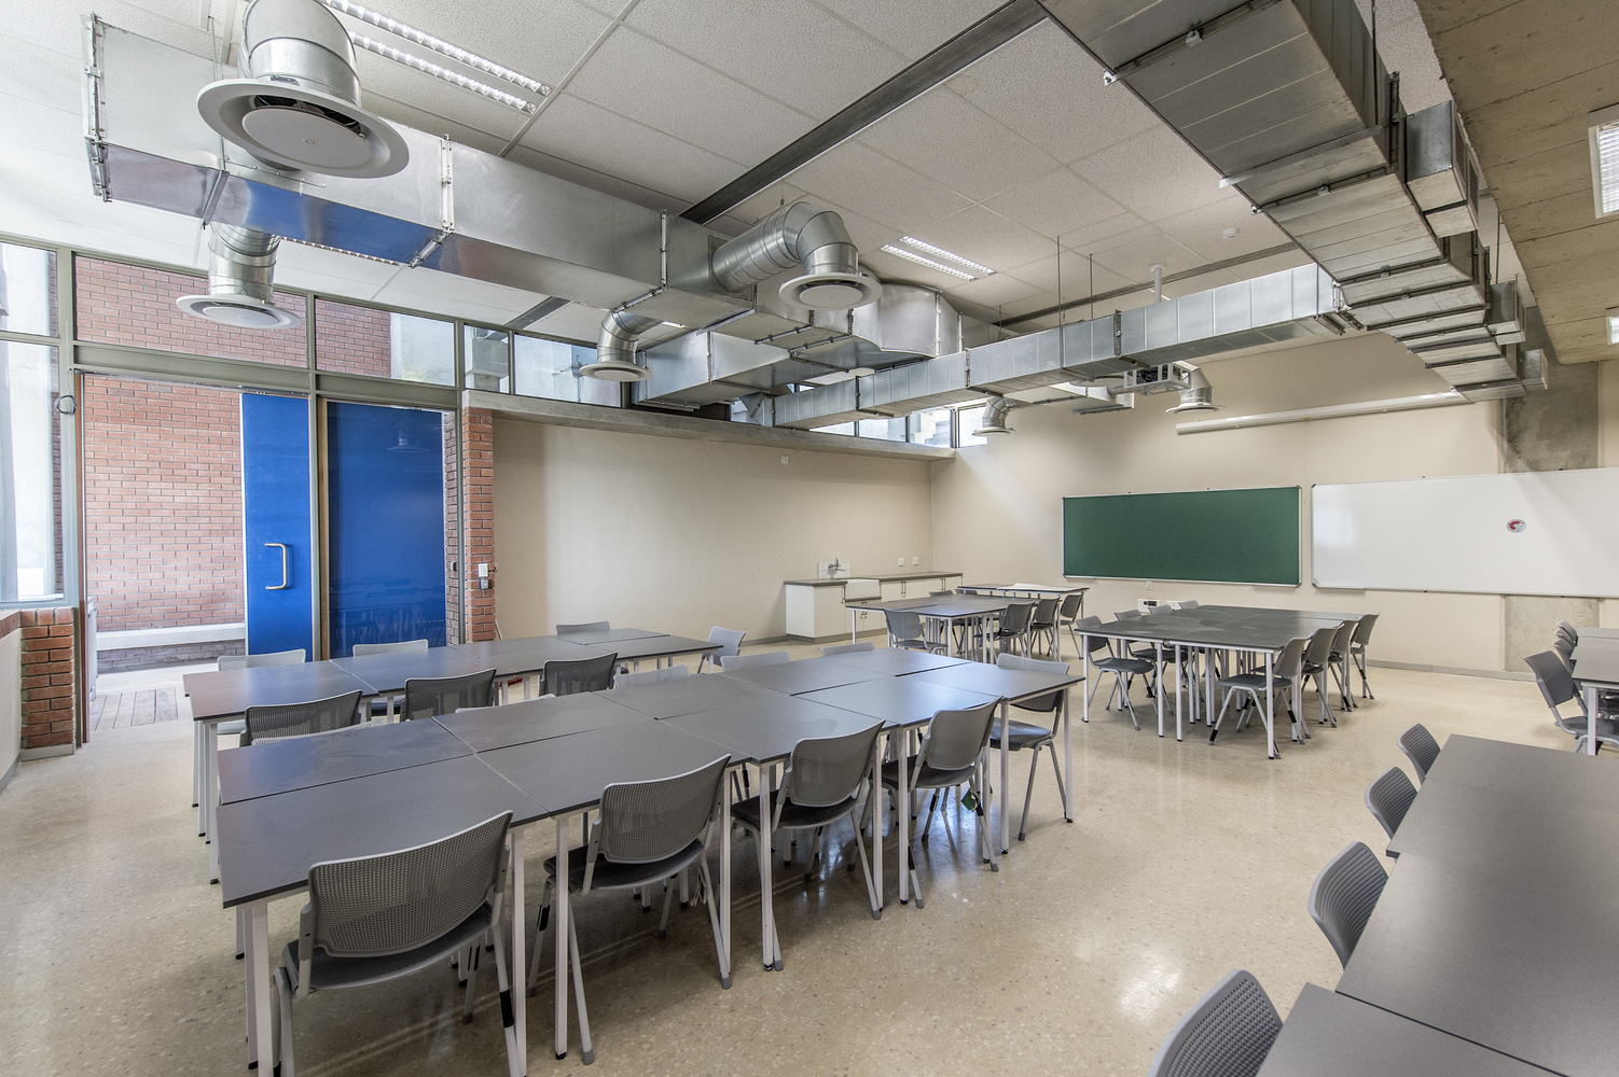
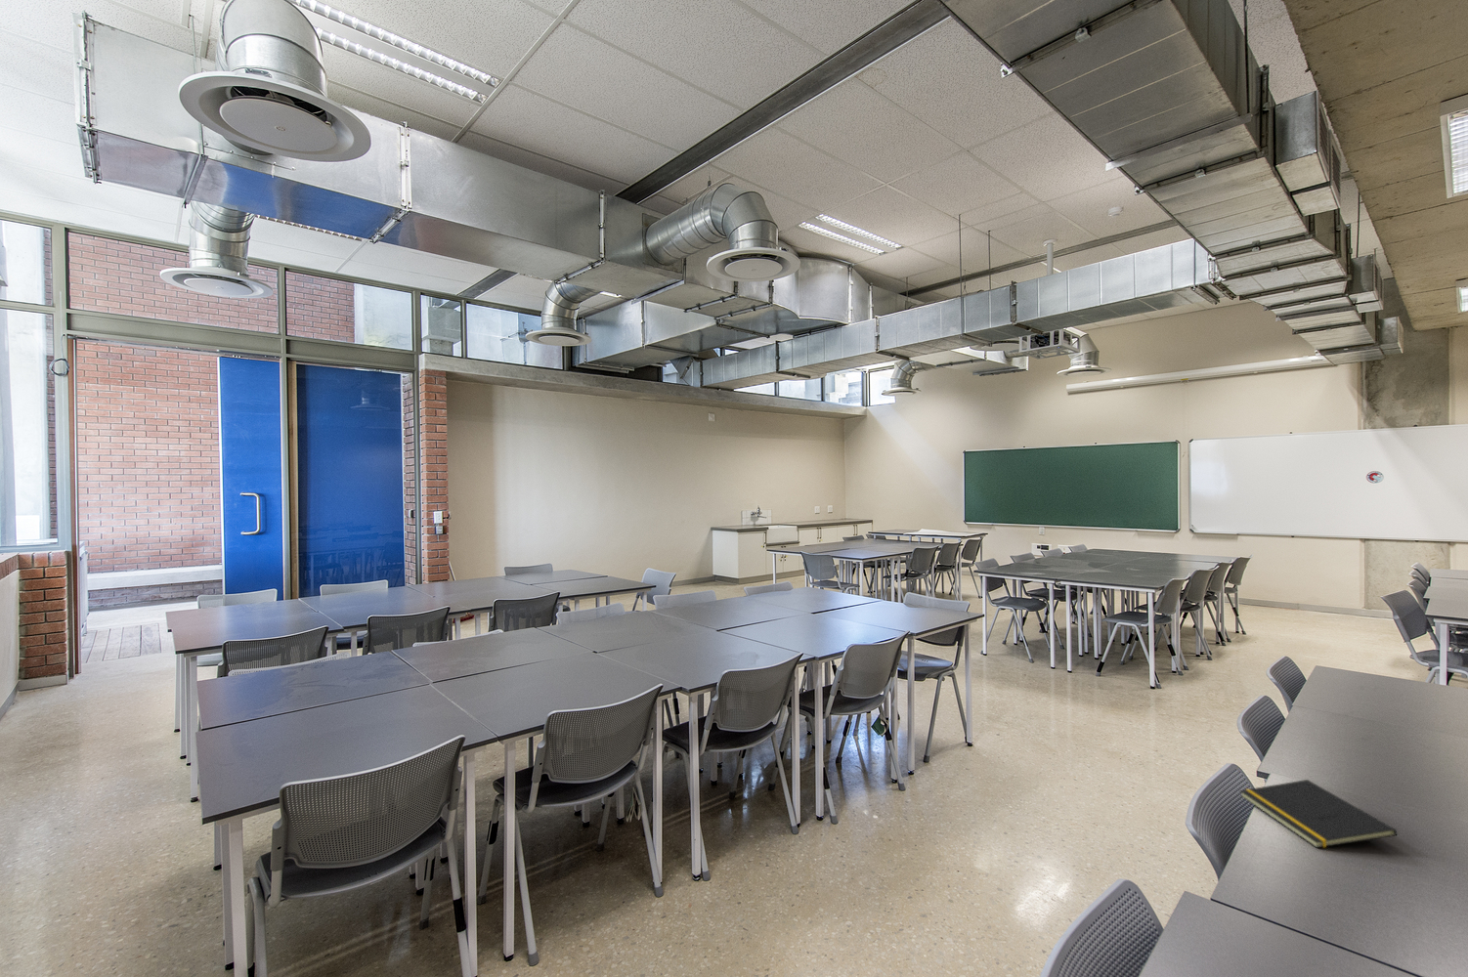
+ notepad (1312, 811)
